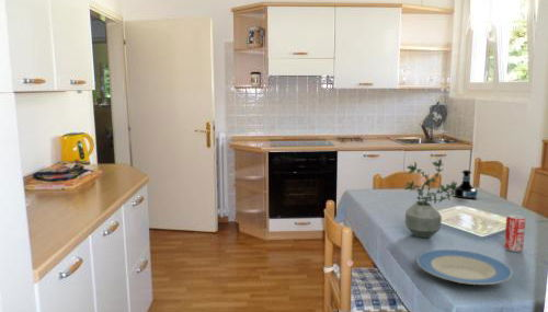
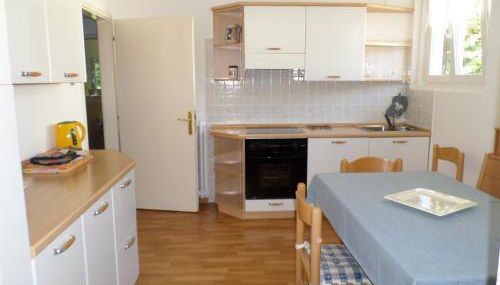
- plate (461, 269)
- beverage can (514, 232)
- potted plant (430, 197)
- tequila bottle (466, 183)
